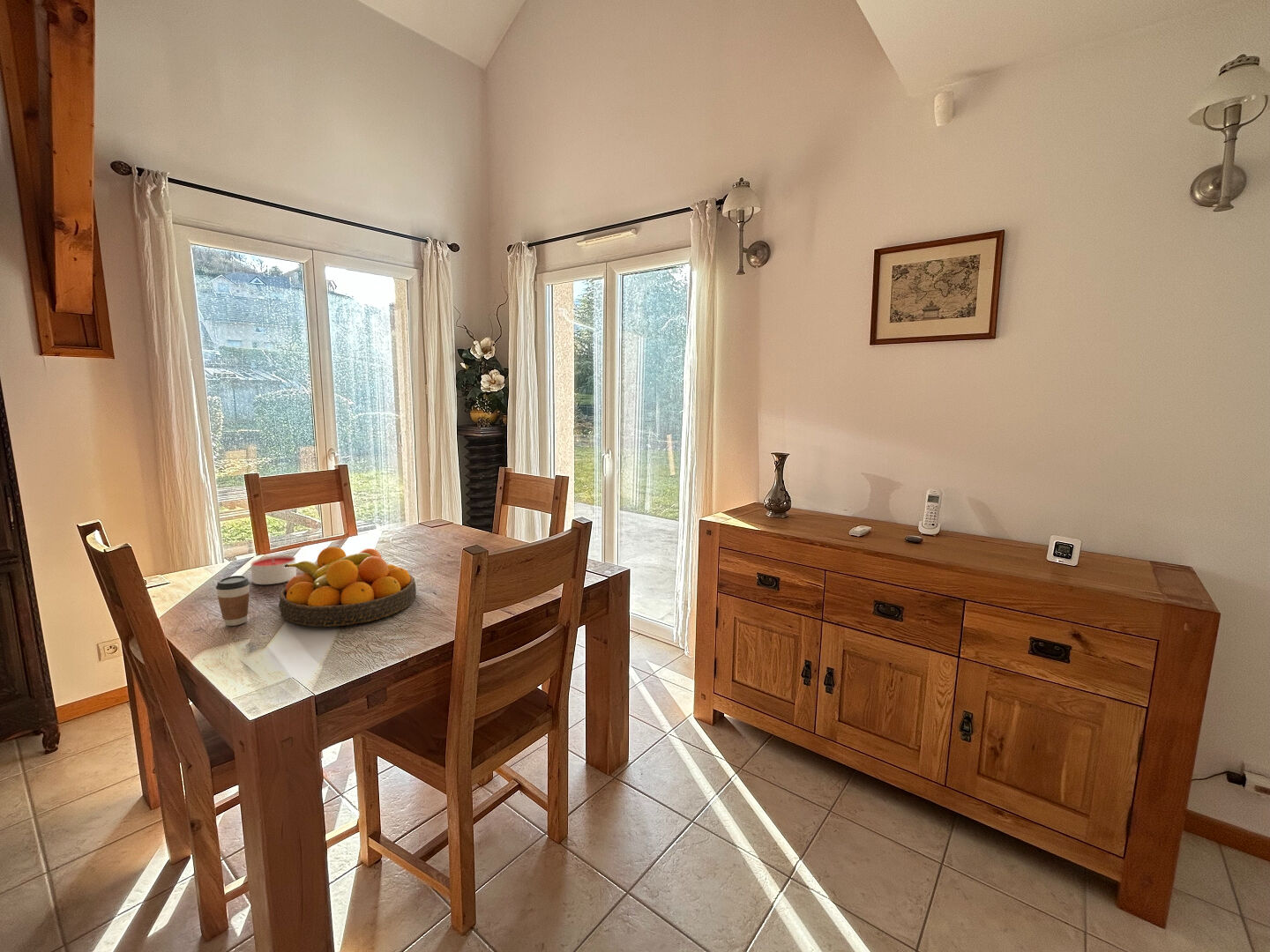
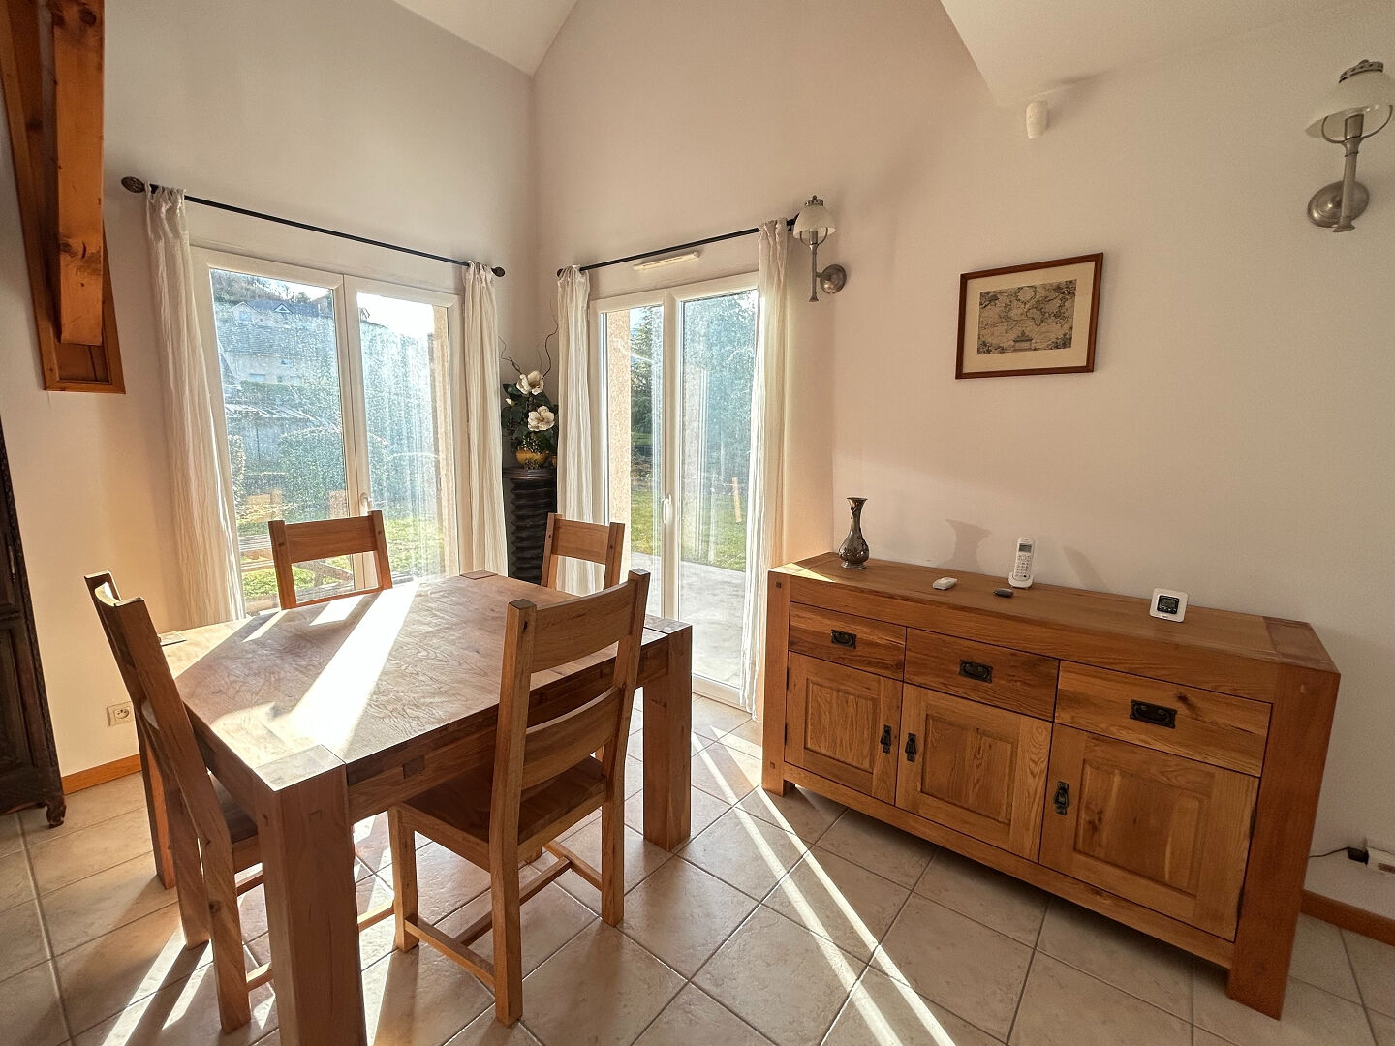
- candle (273, 569)
- fruit bowl (350, 577)
- coffee cup (234, 600)
